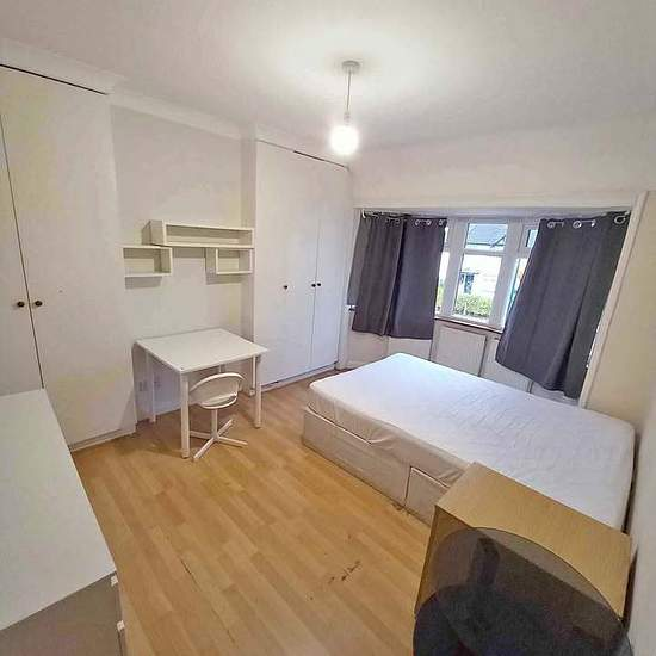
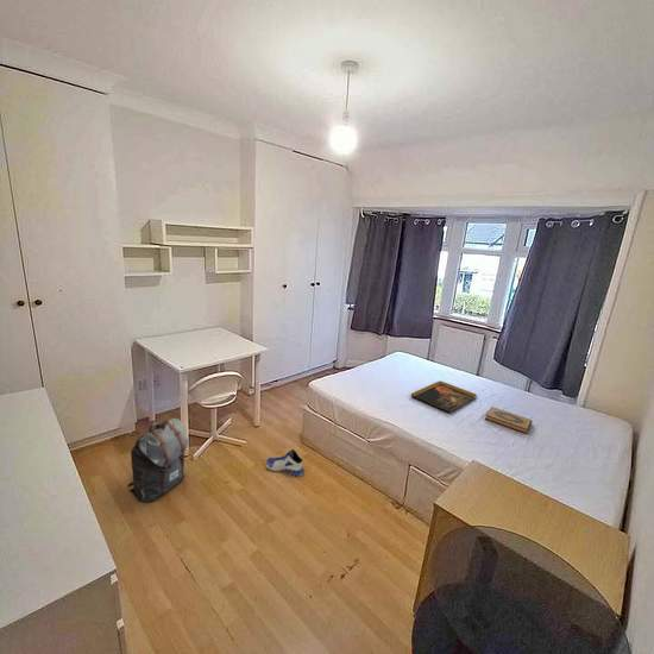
+ sneaker (285, 459)
+ backpack (158, 454)
+ decorative tray (444, 396)
+ hardback book (508, 419)
